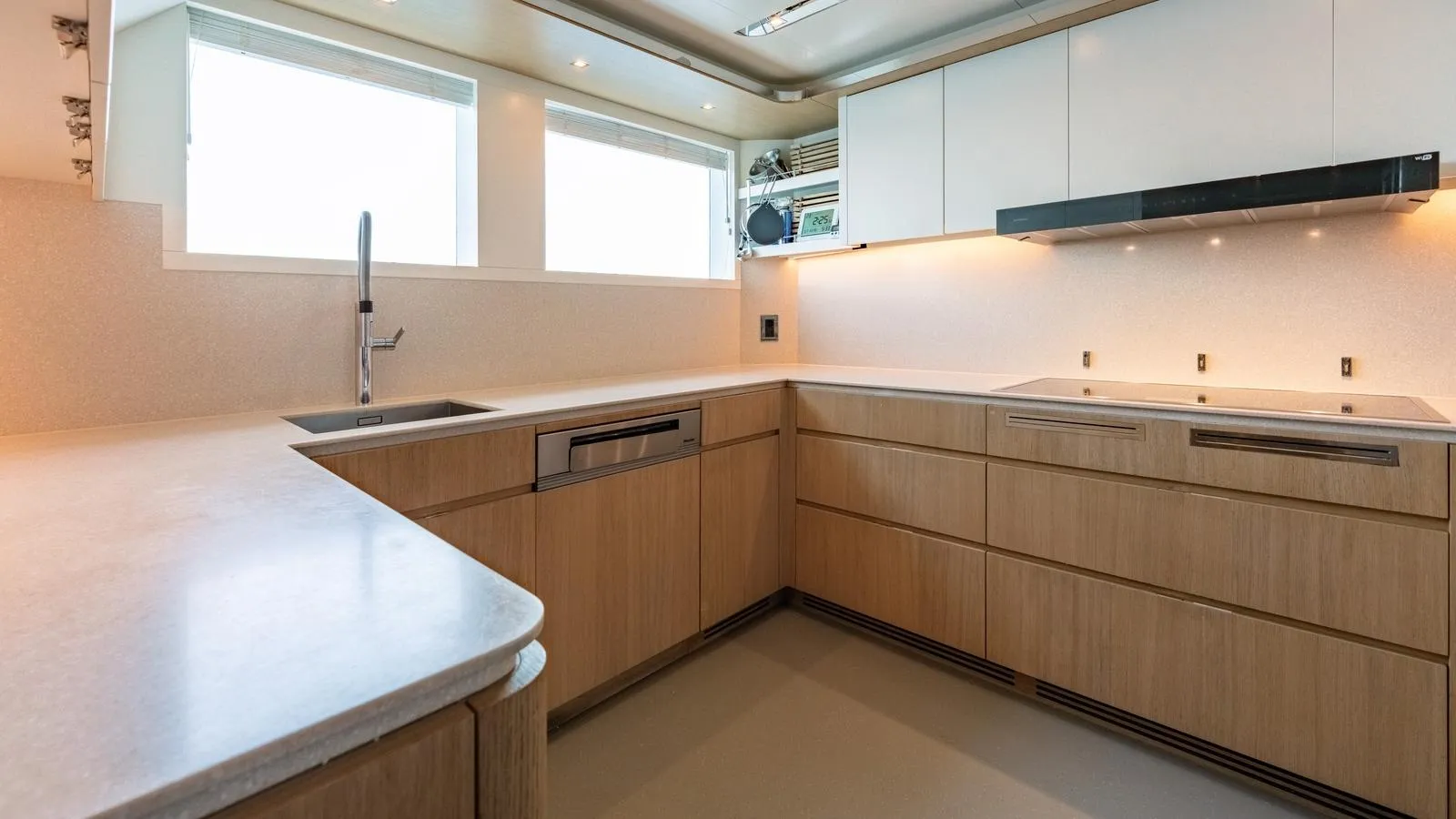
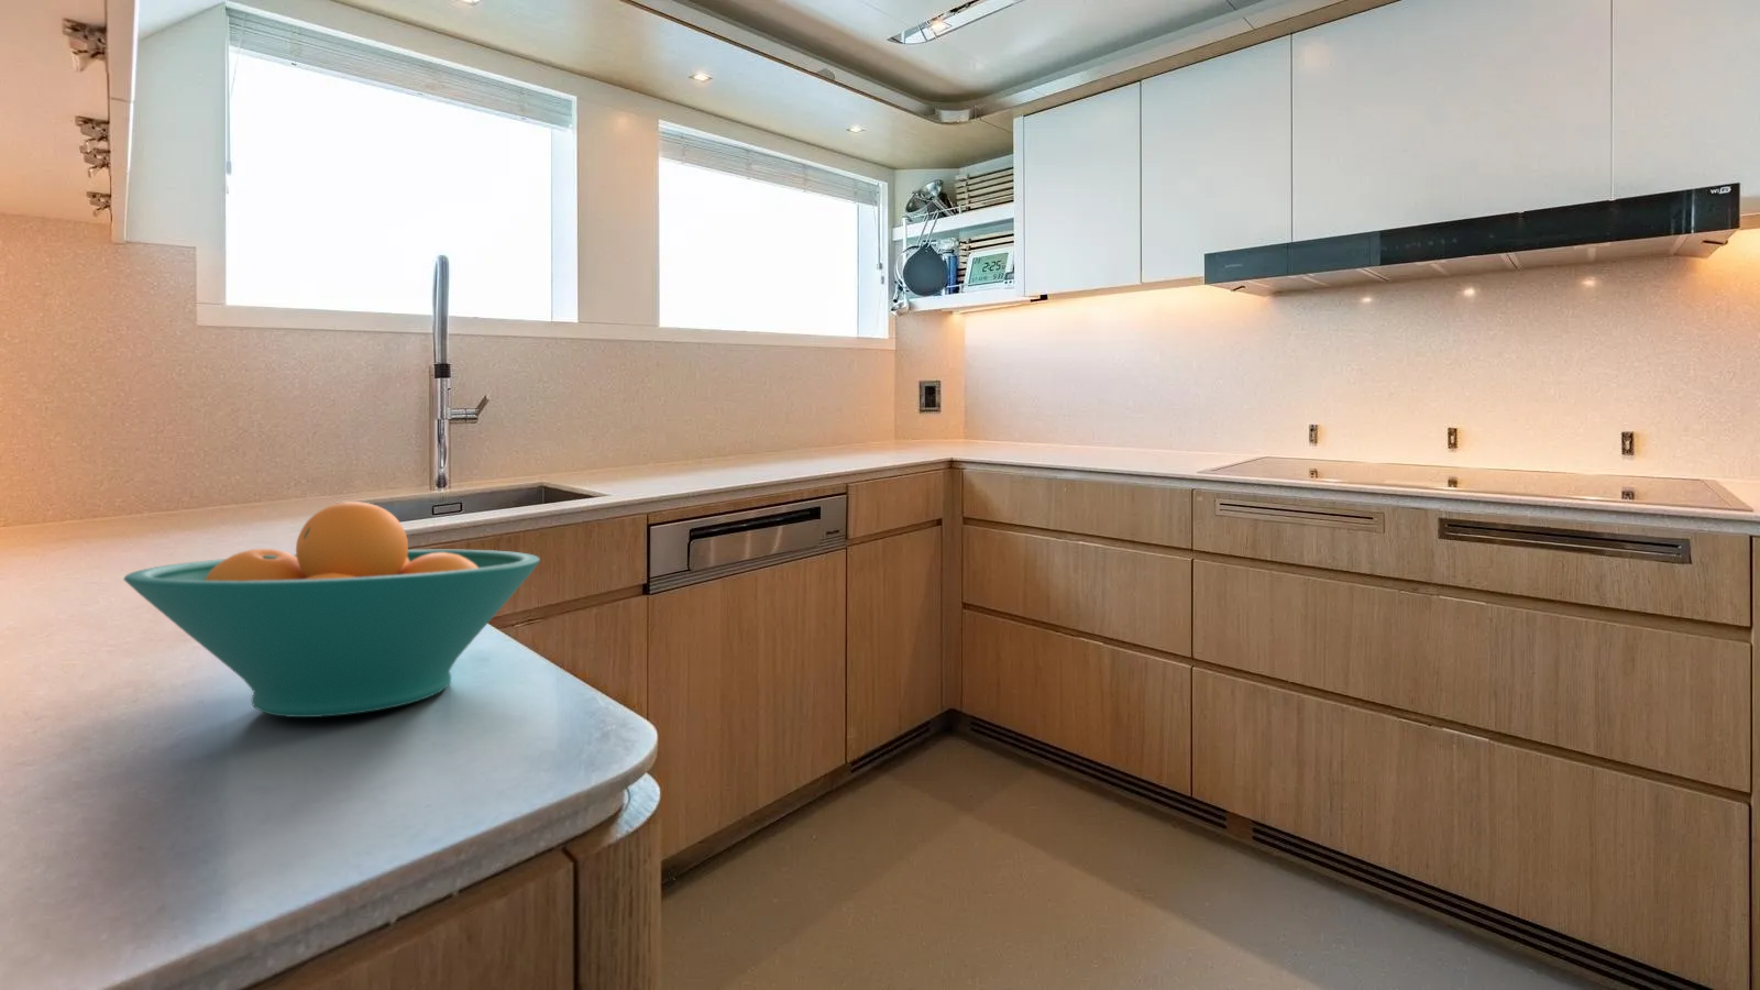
+ fruit bowl (357, 600)
